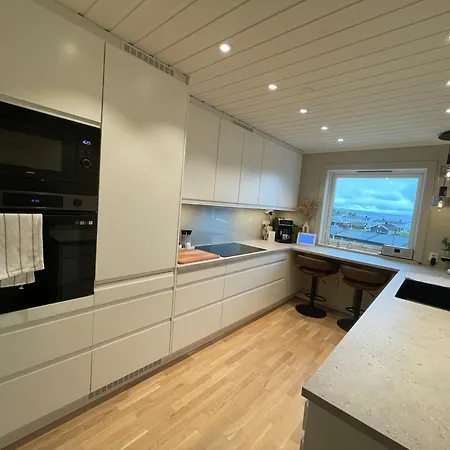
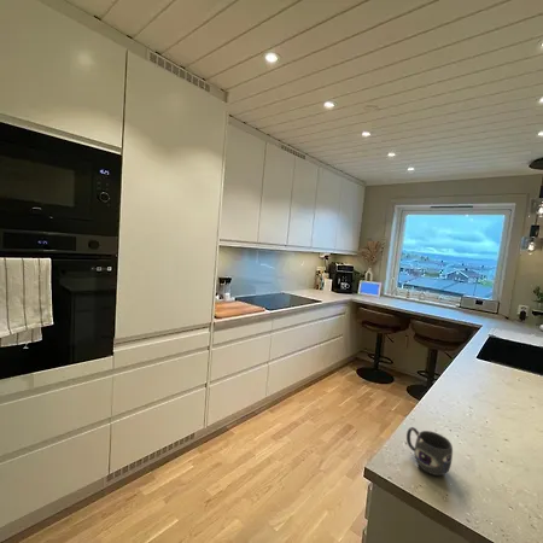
+ mug (426, 449)
